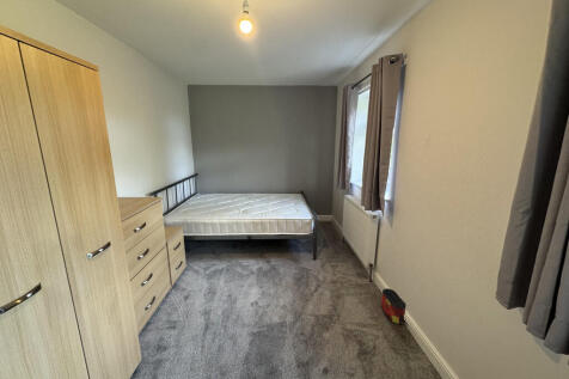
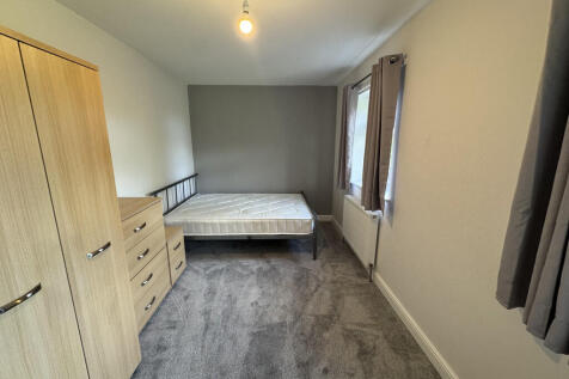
- bag (392, 304)
